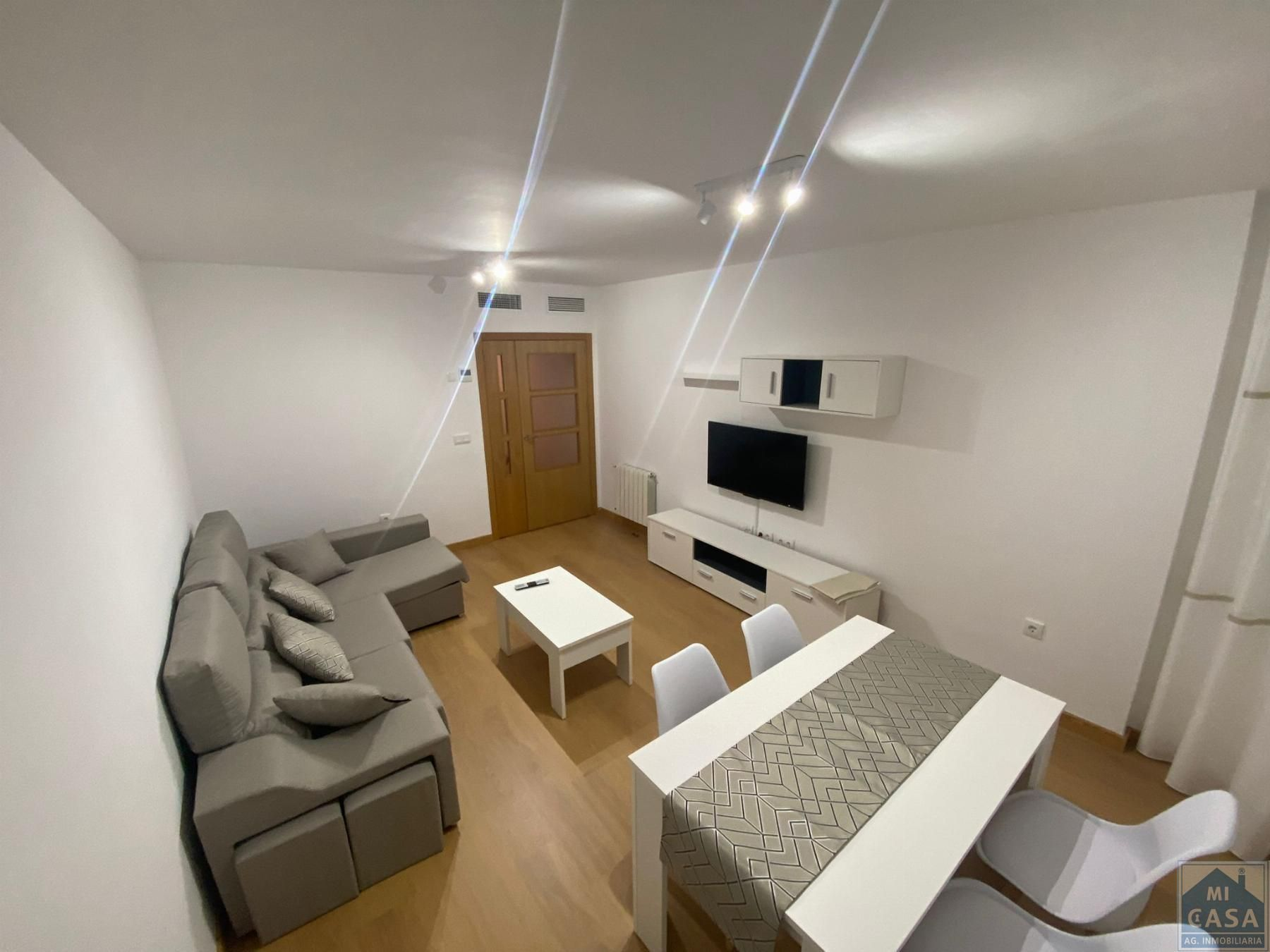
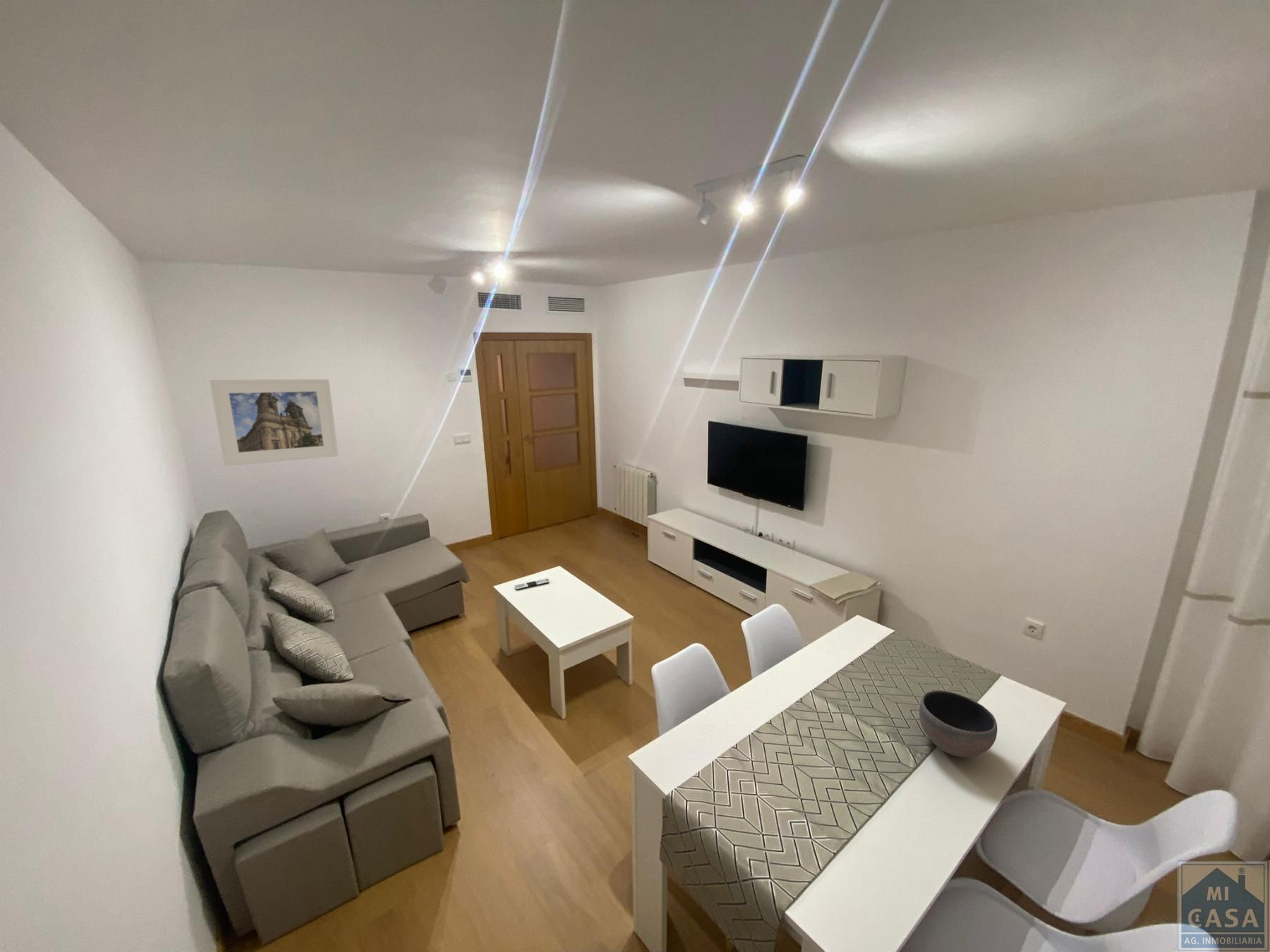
+ bowl (955, 729)
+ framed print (279, 420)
